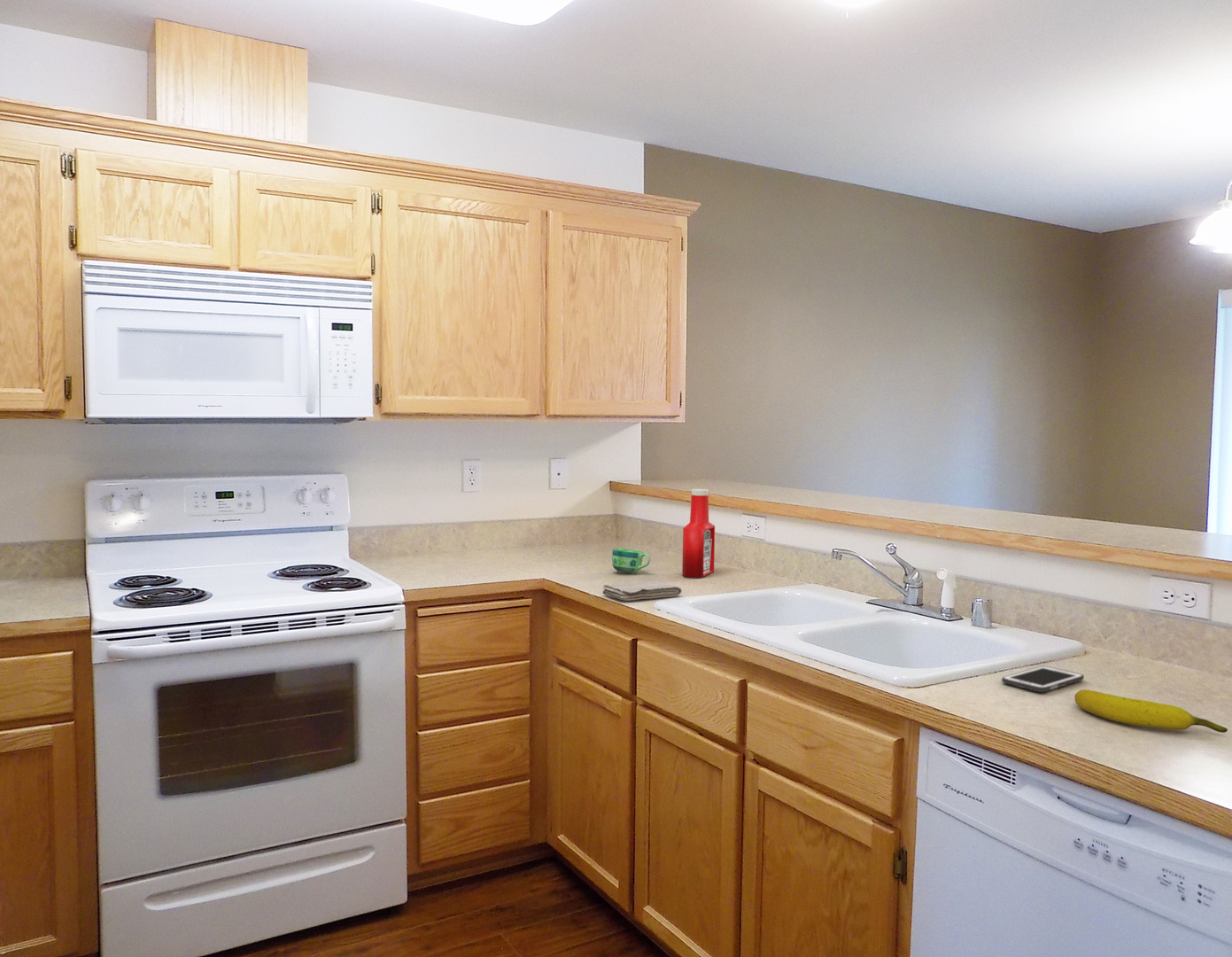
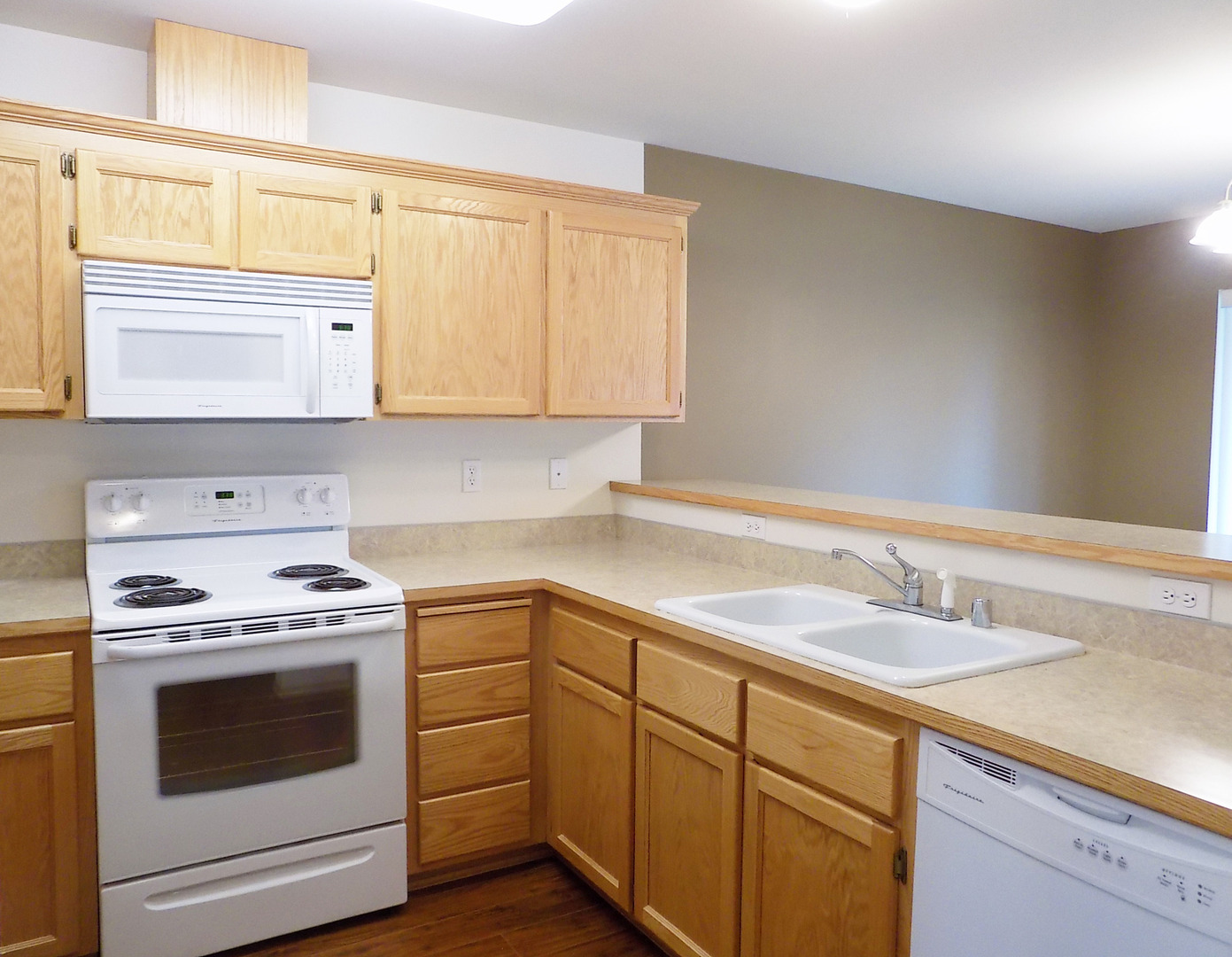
- cell phone (1042, 679)
- cup (631, 561)
- soap bottle (699, 532)
- banana (1142, 709)
- washcloth (640, 589)
